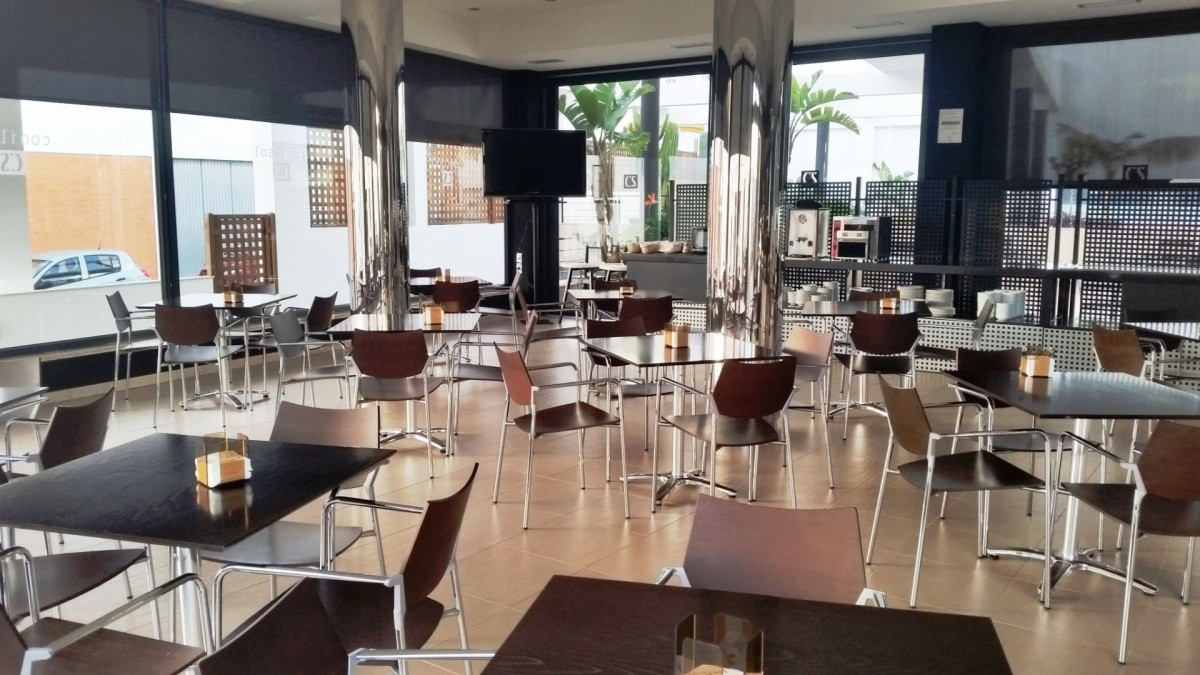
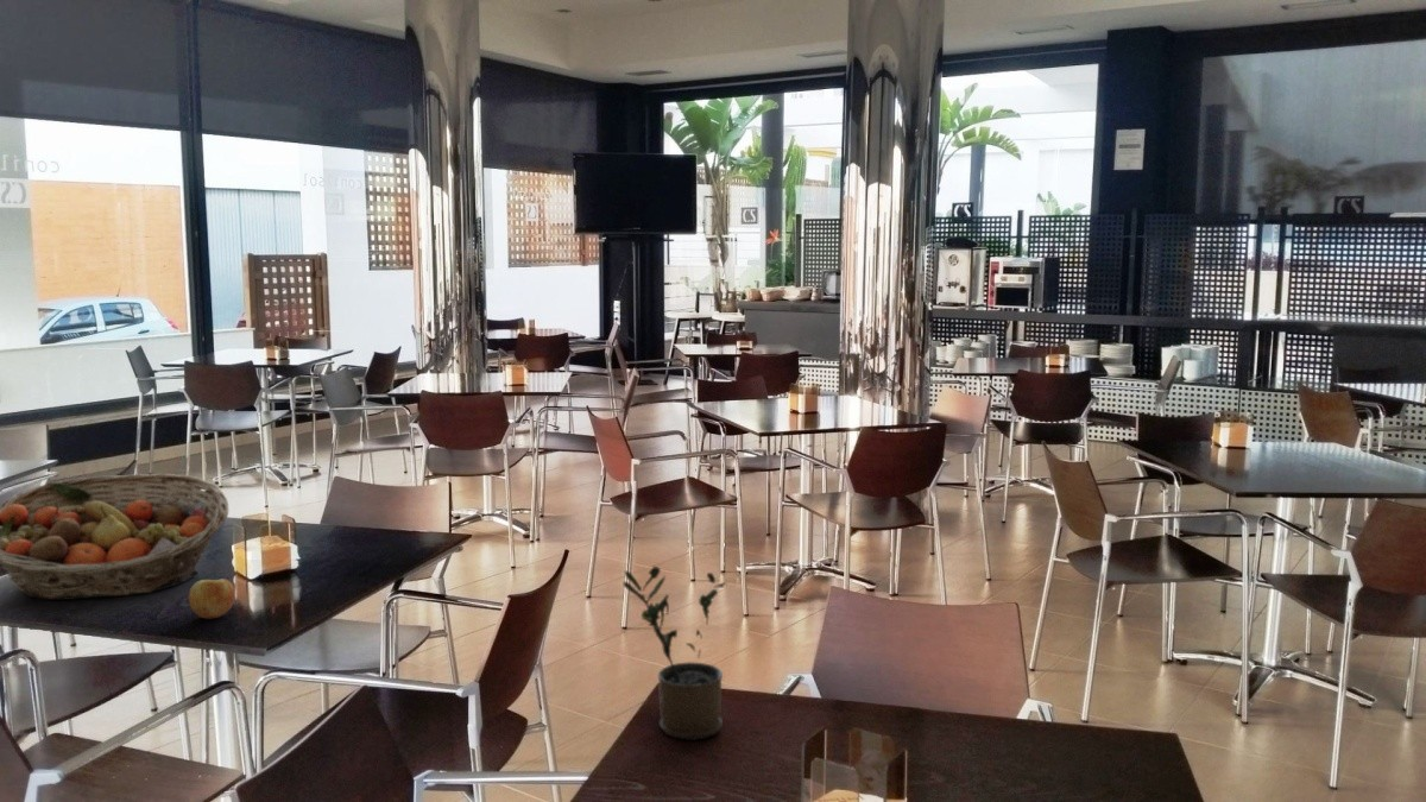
+ apple (212, 596)
+ fruit basket (109, 533)
+ potted plant (686, 644)
